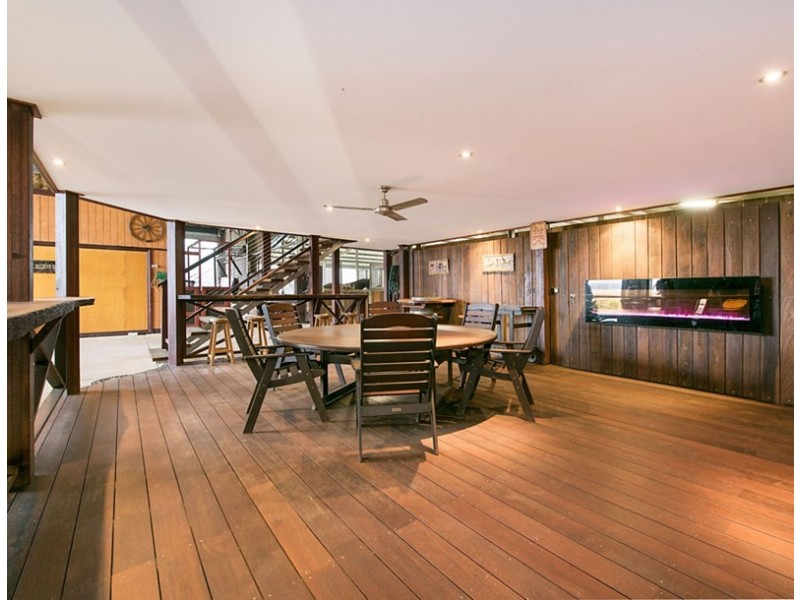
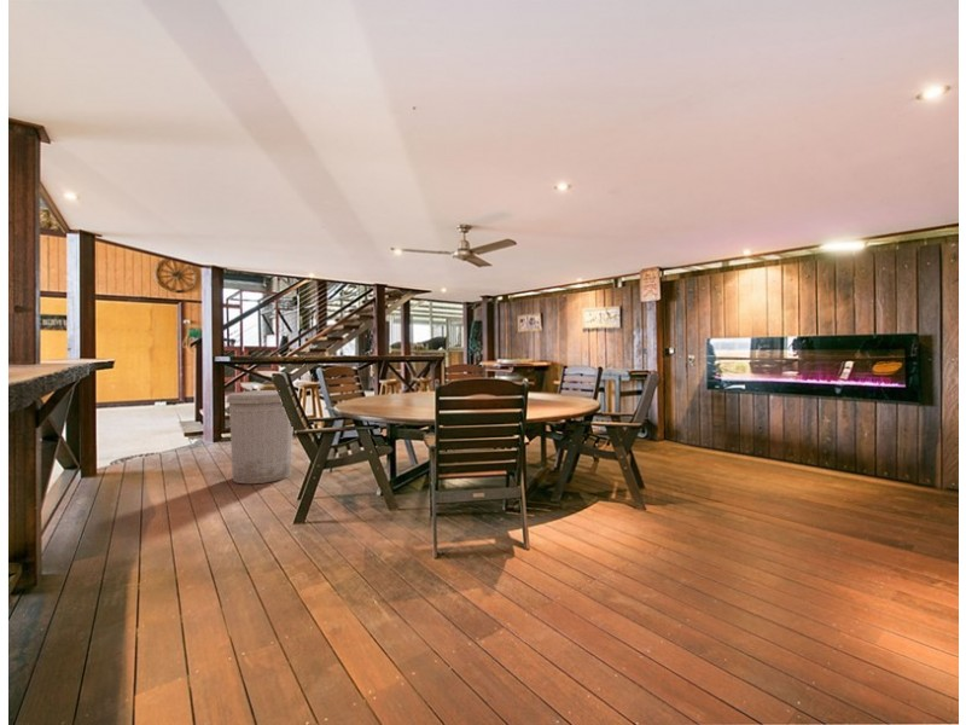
+ trash can (262, 434)
